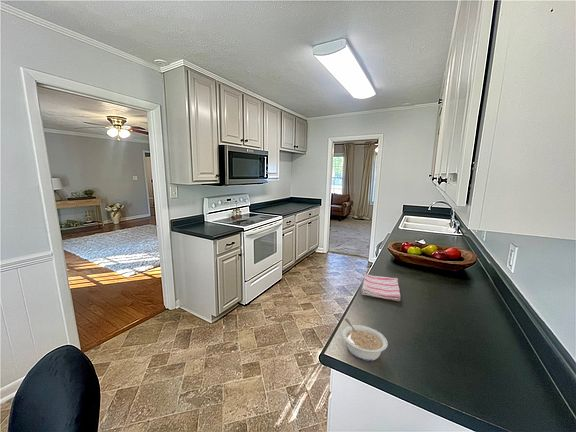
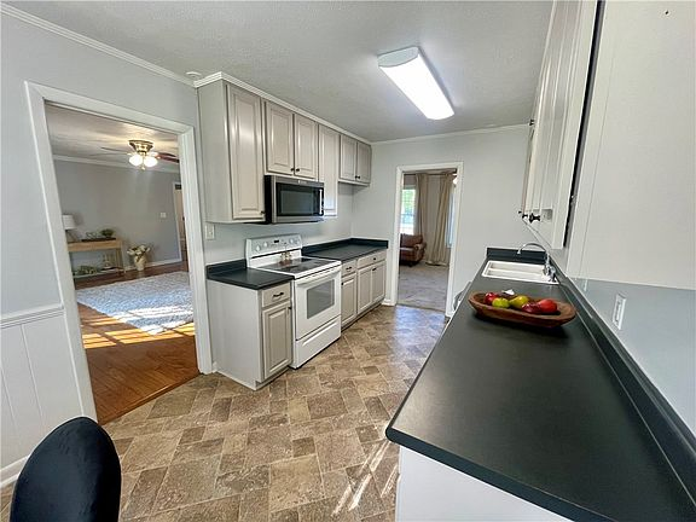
- legume (362, 342)
- dish towel (380, 285)
